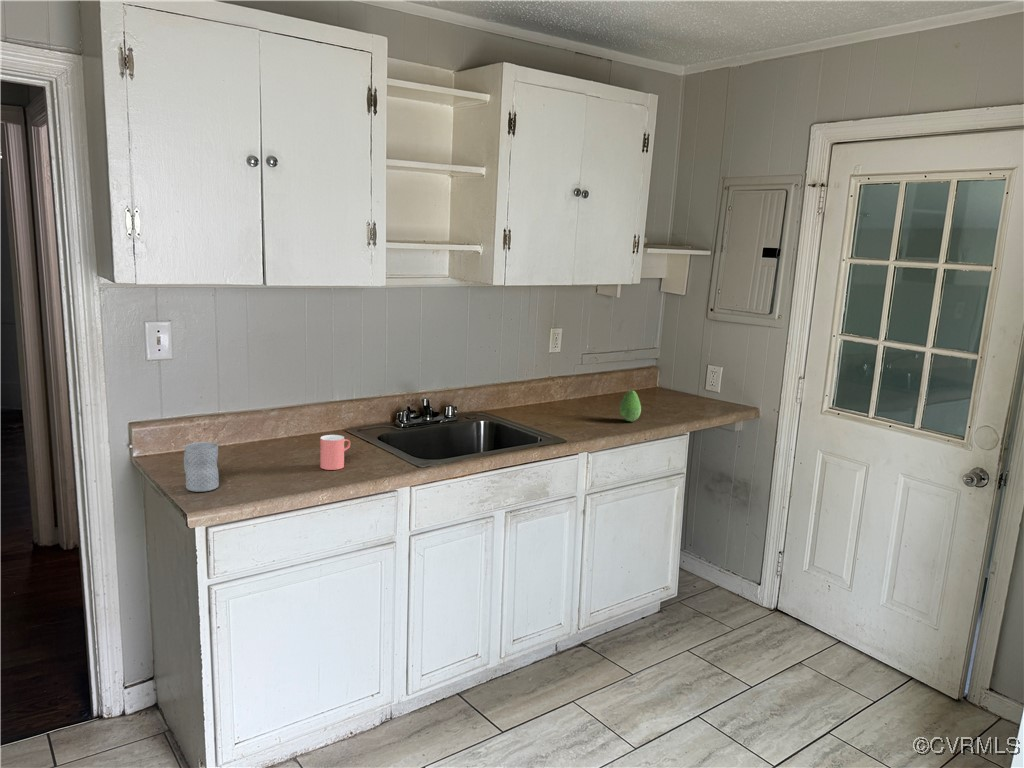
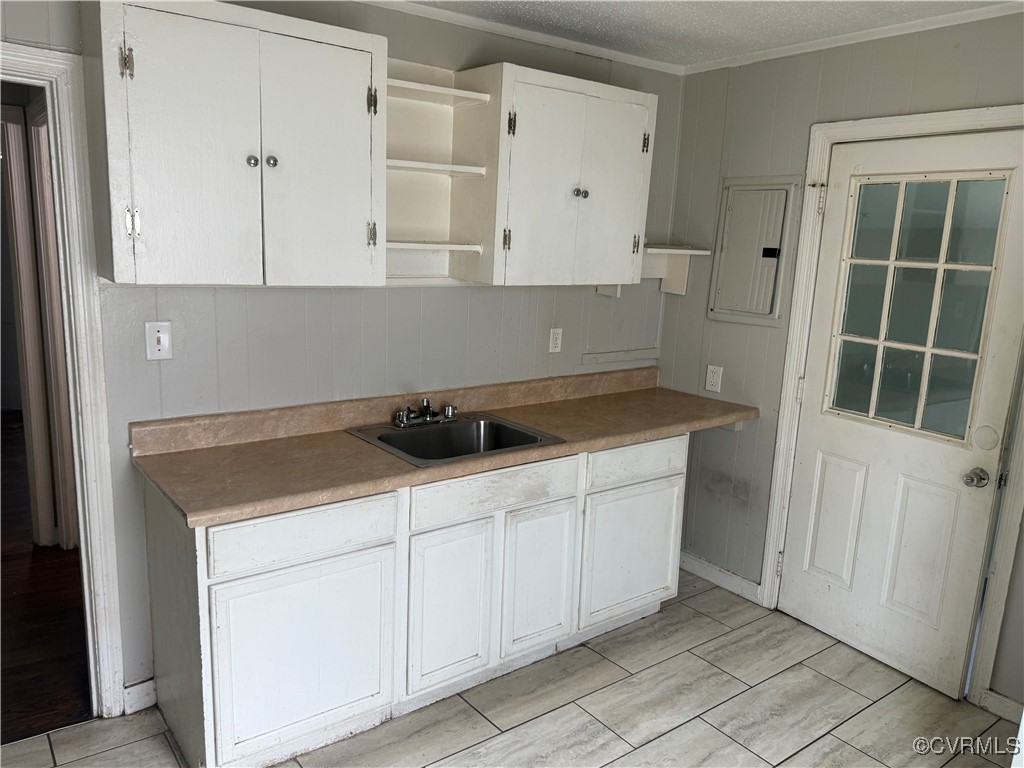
- fruit (630, 405)
- mug (197, 465)
- cup (336, 451)
